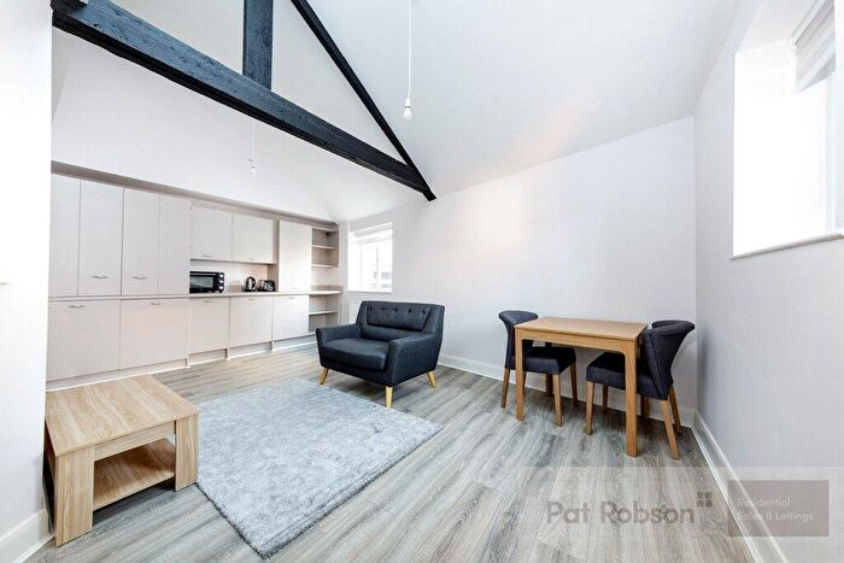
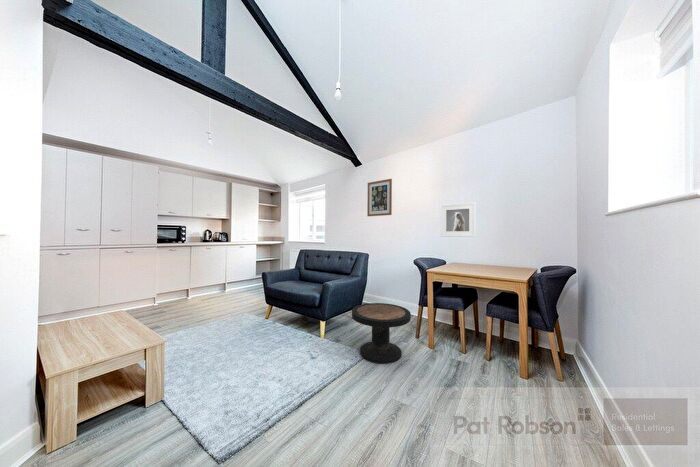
+ wall art (379, 198)
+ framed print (457, 220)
+ side table (380, 331)
